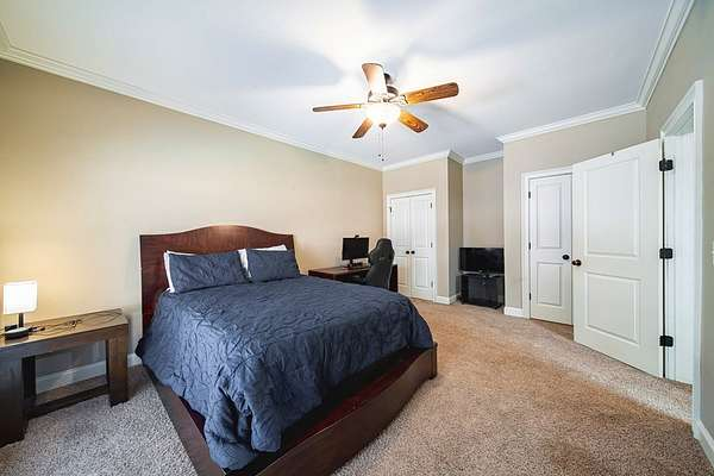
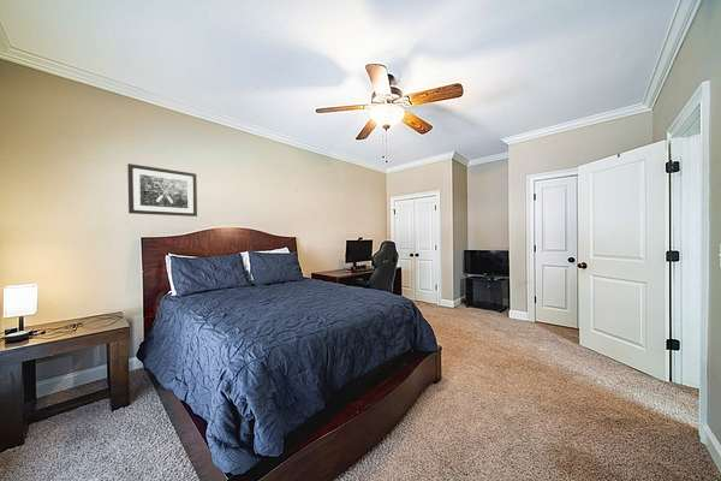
+ wall art (165, 191)
